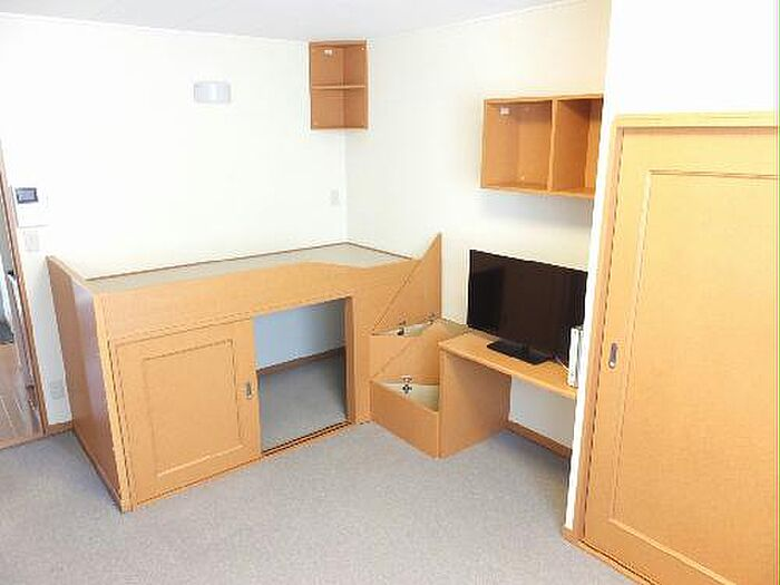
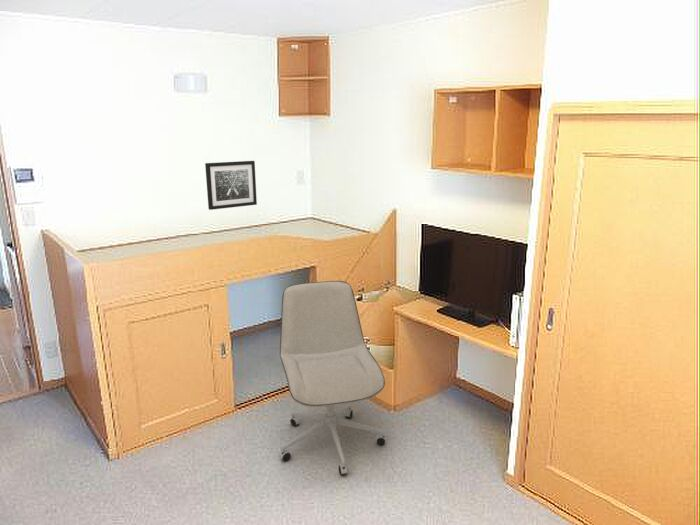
+ office chair (329, 372)
+ wall art (231, 184)
